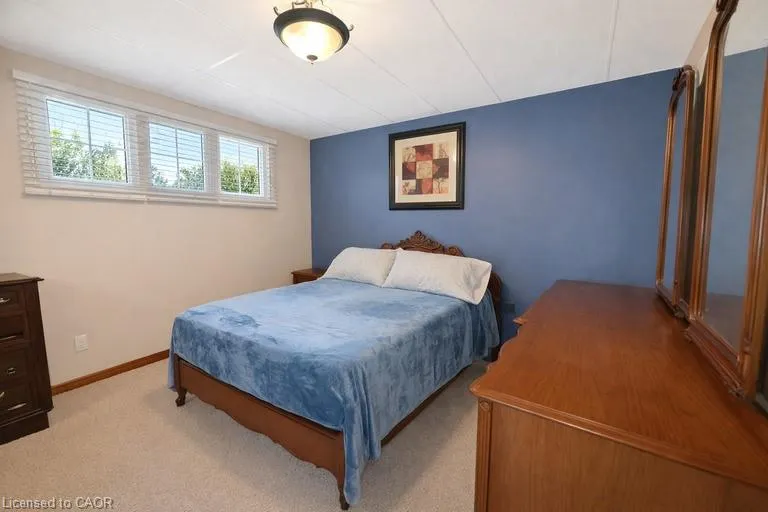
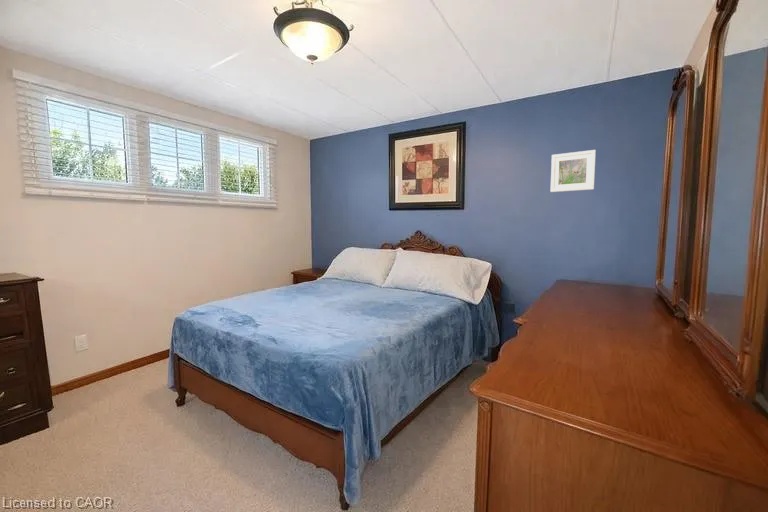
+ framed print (572, 171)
